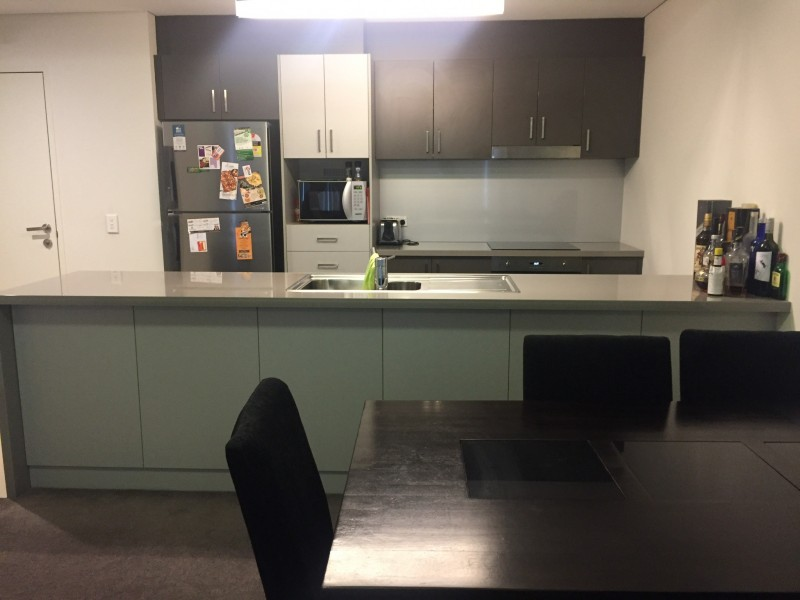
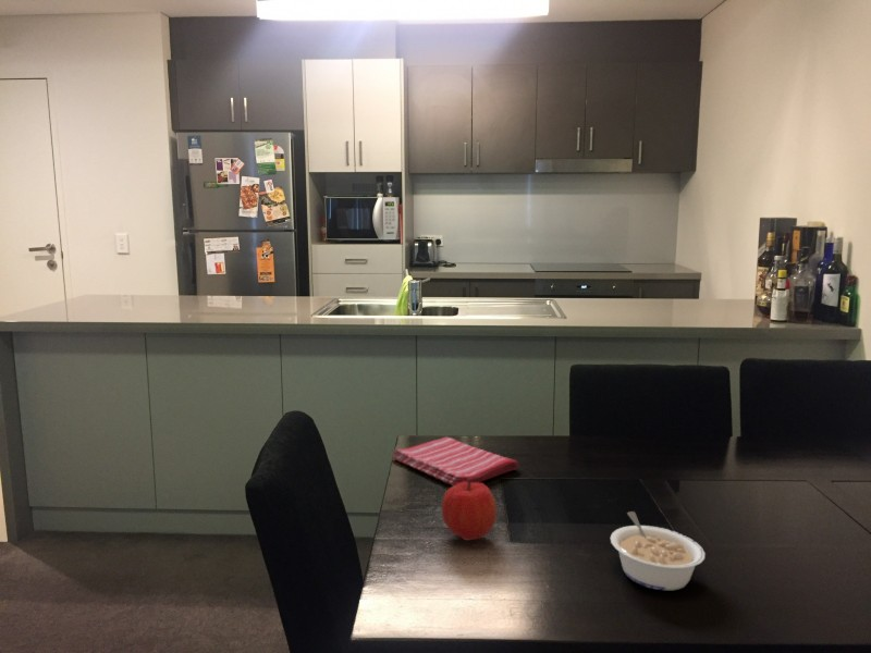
+ dish towel (454, 458)
+ fruit (468, 508)
+ legume (652, 555)
